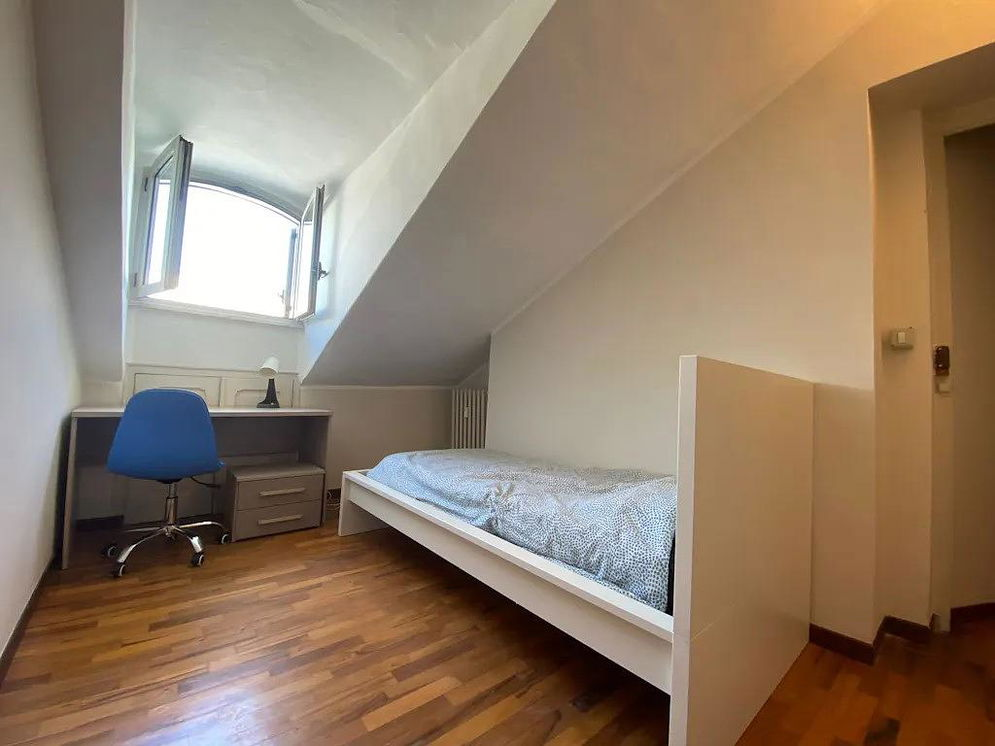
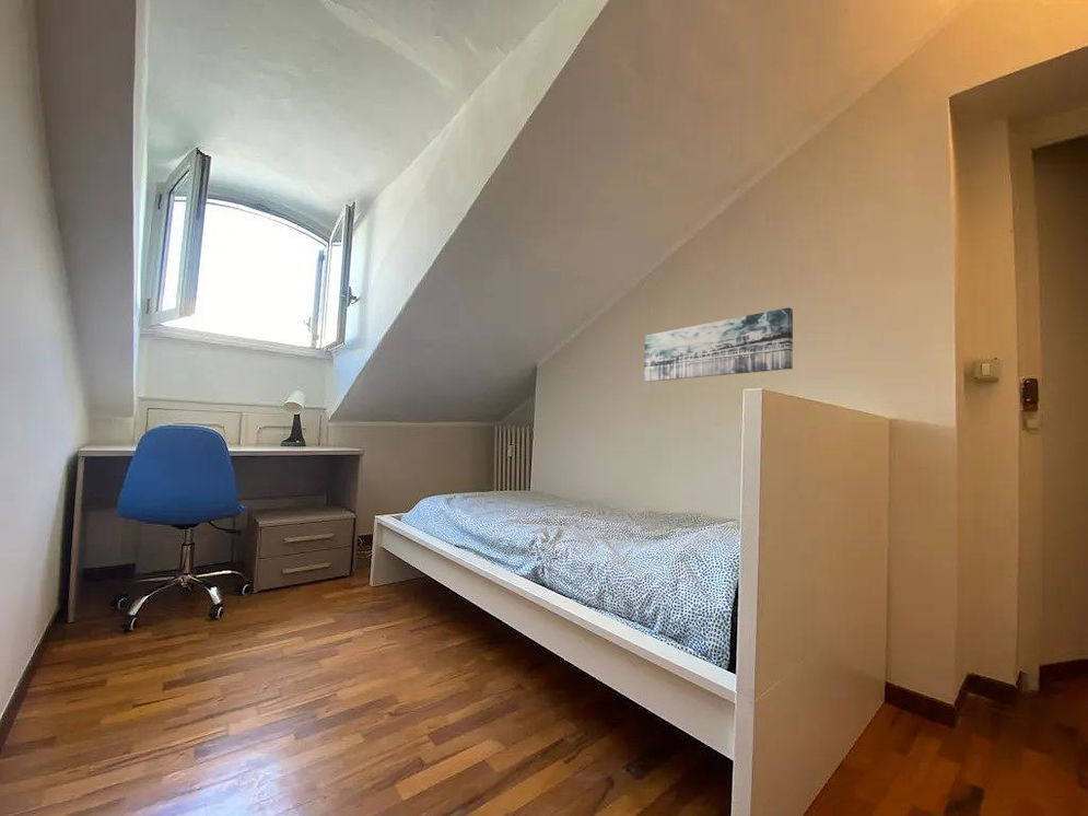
+ wall art (709, 349)
